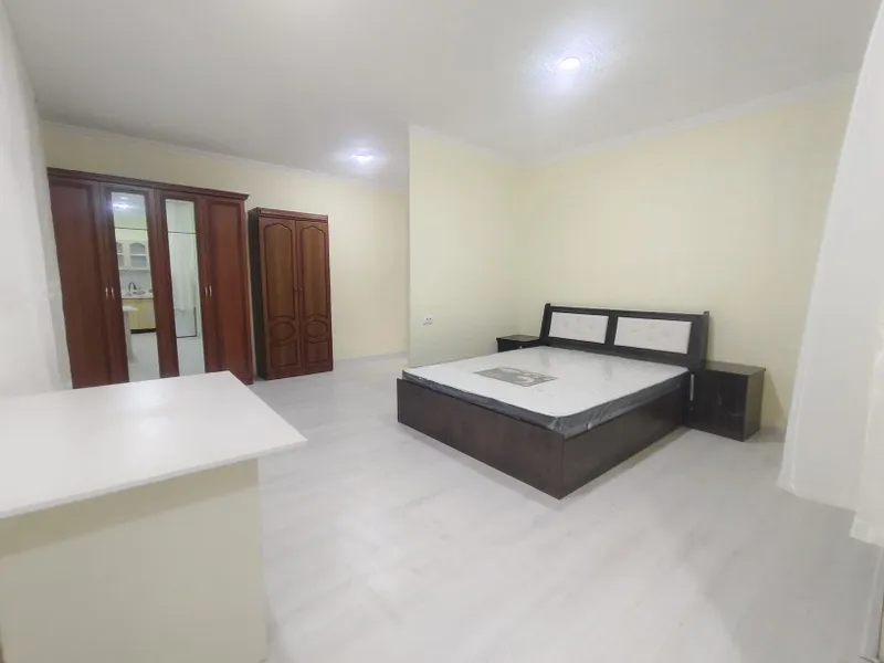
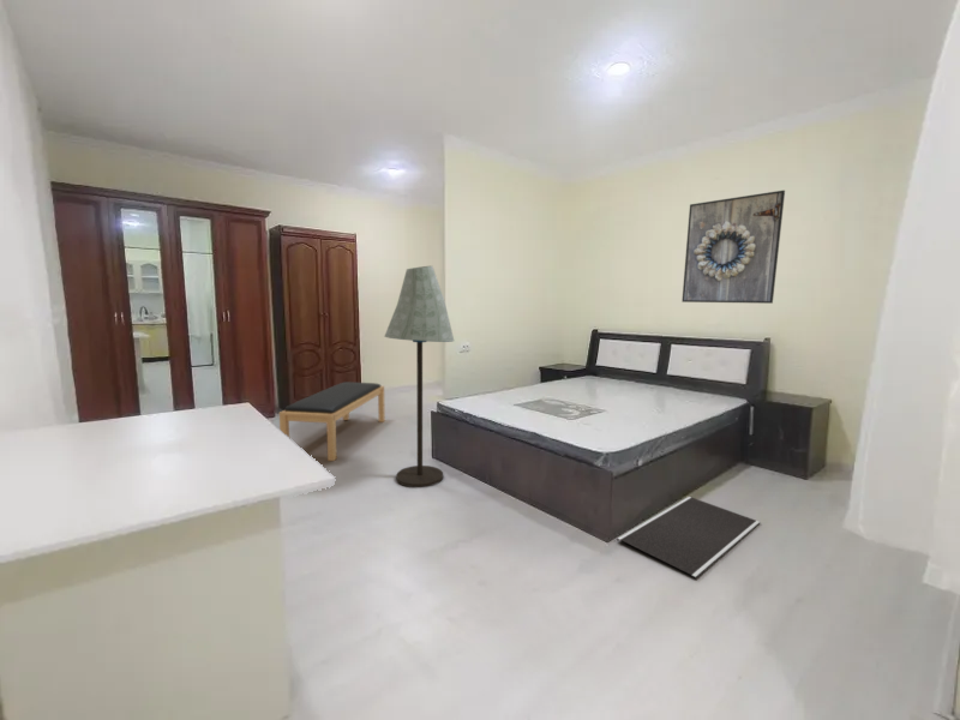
+ bench (340, 414)
+ door mat (691, 530)
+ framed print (728, 251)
+ floor lamp (419, 374)
